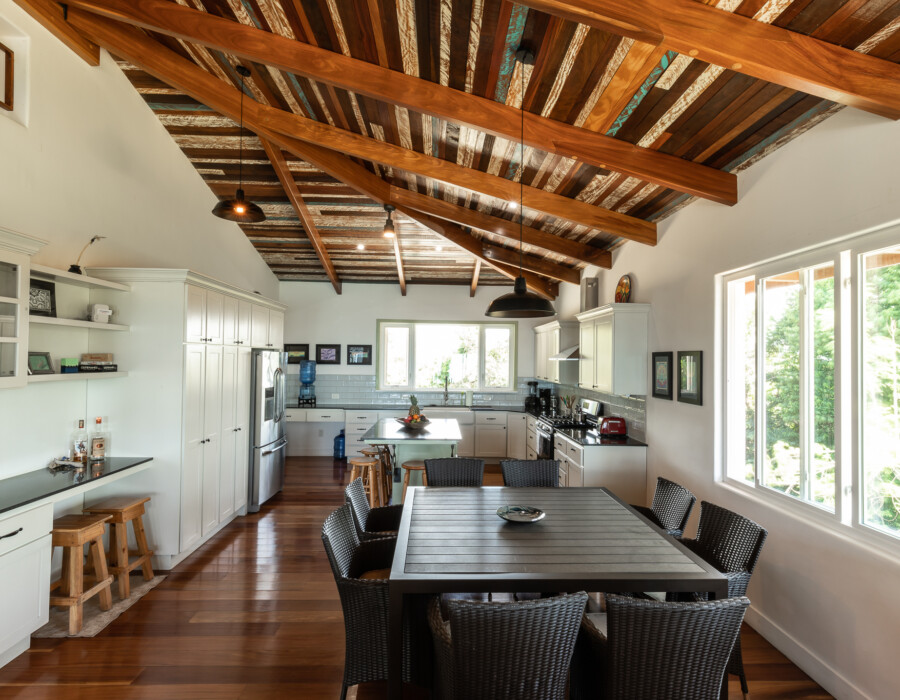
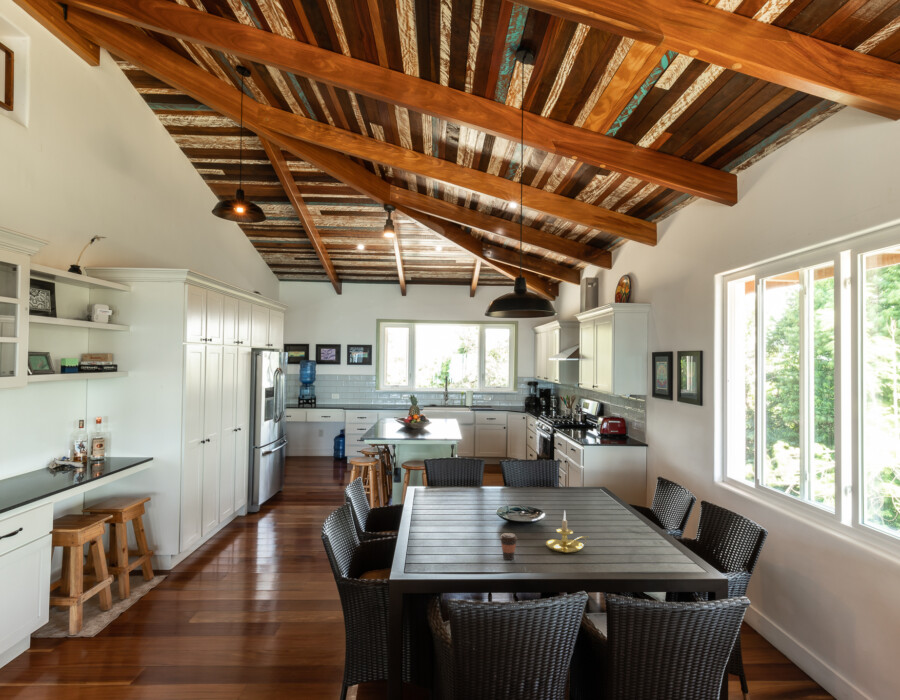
+ coffee cup (508, 546)
+ candle holder (567, 529)
